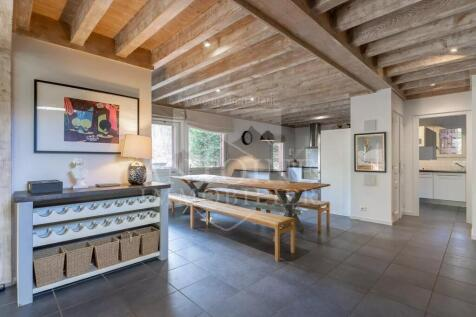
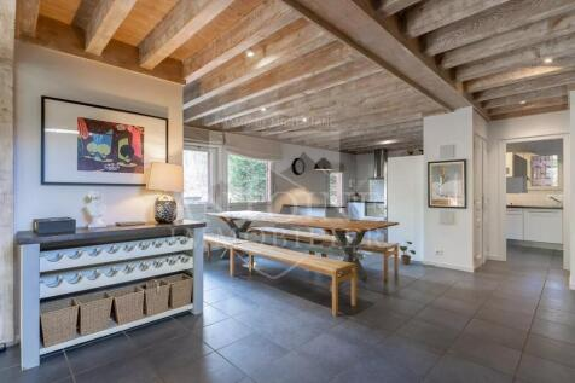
+ potted plant (406, 251)
